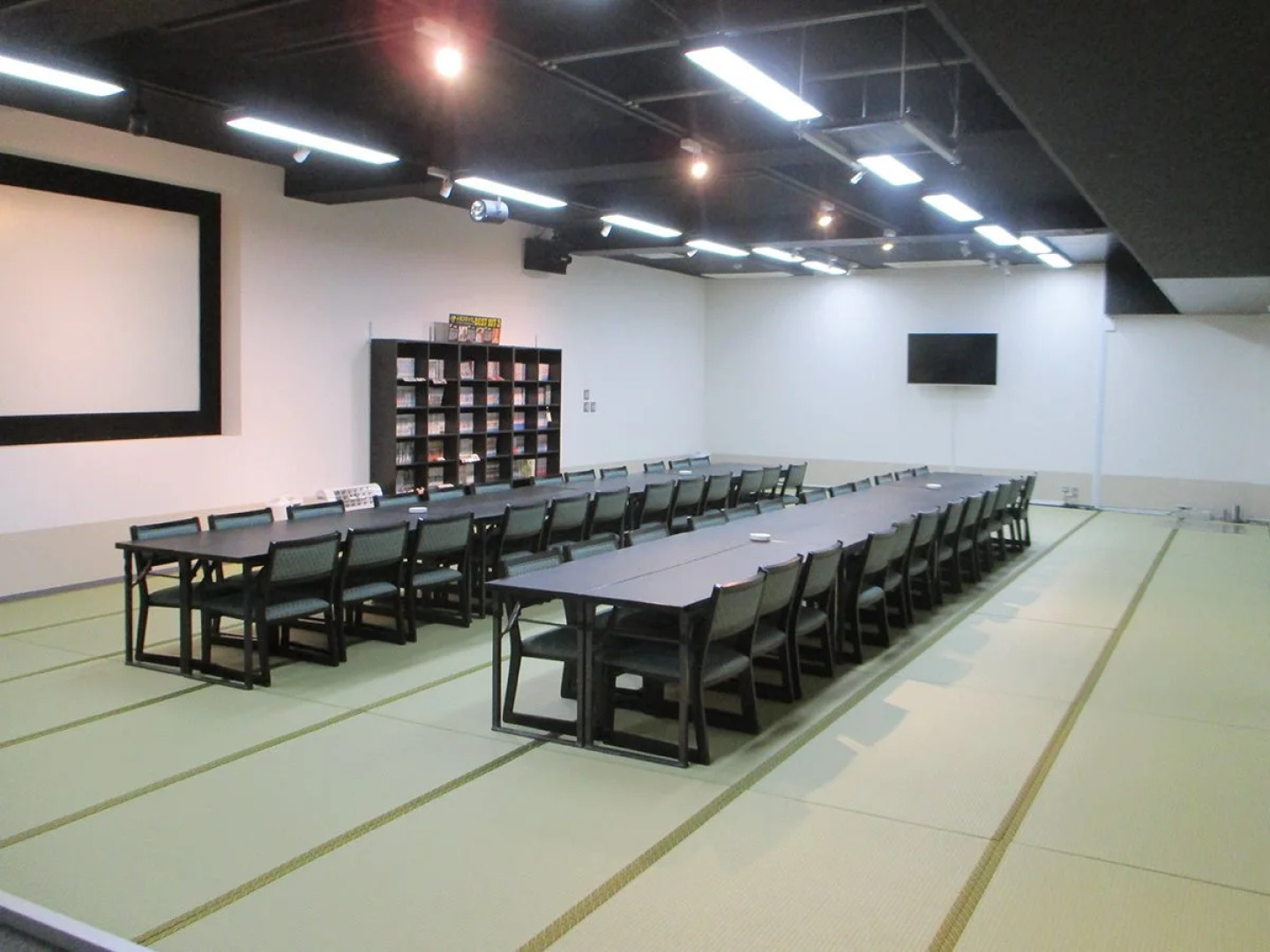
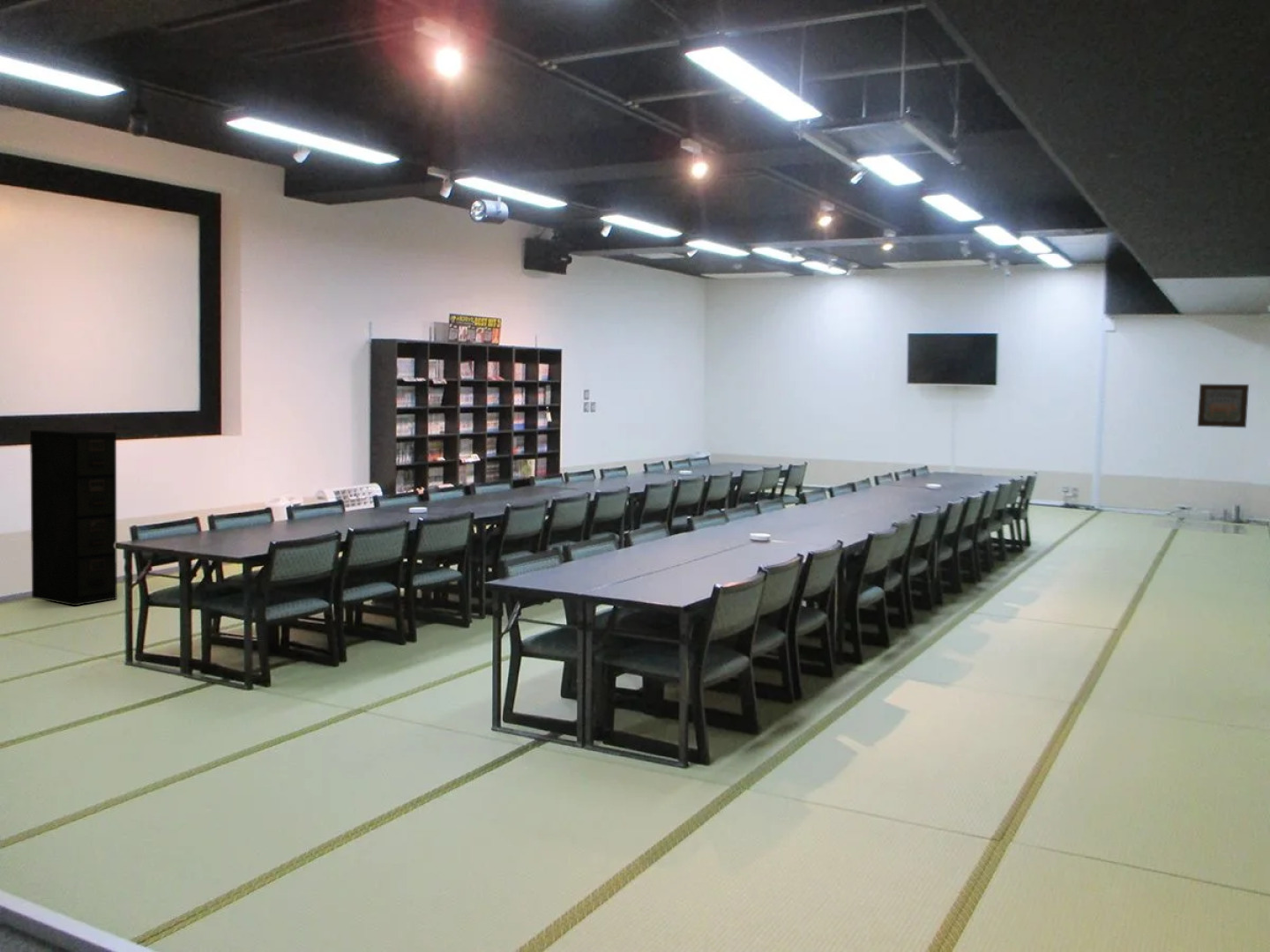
+ filing cabinet (75, 515)
+ wall art (1222, 405)
